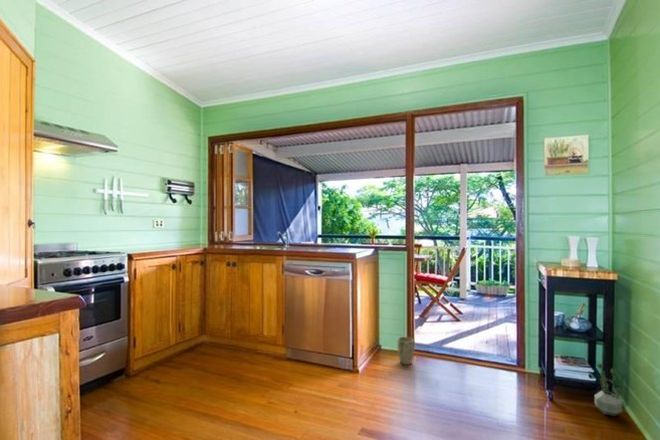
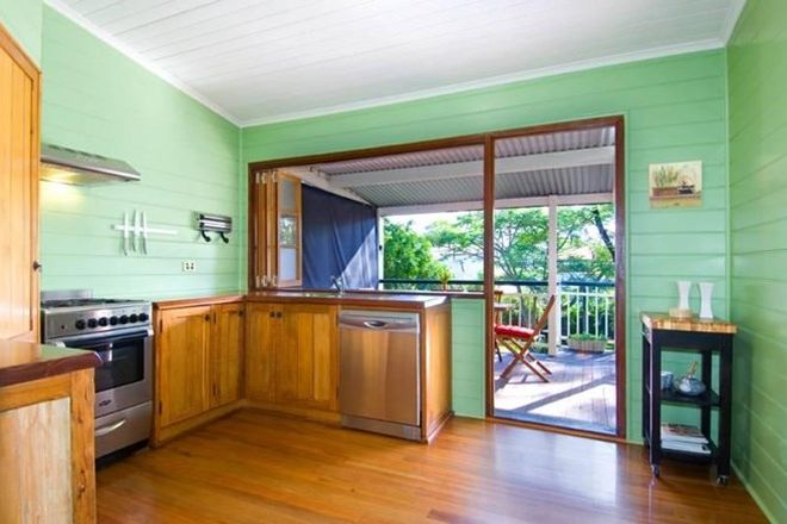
- plant pot (405, 350)
- potted plant (608, 391)
